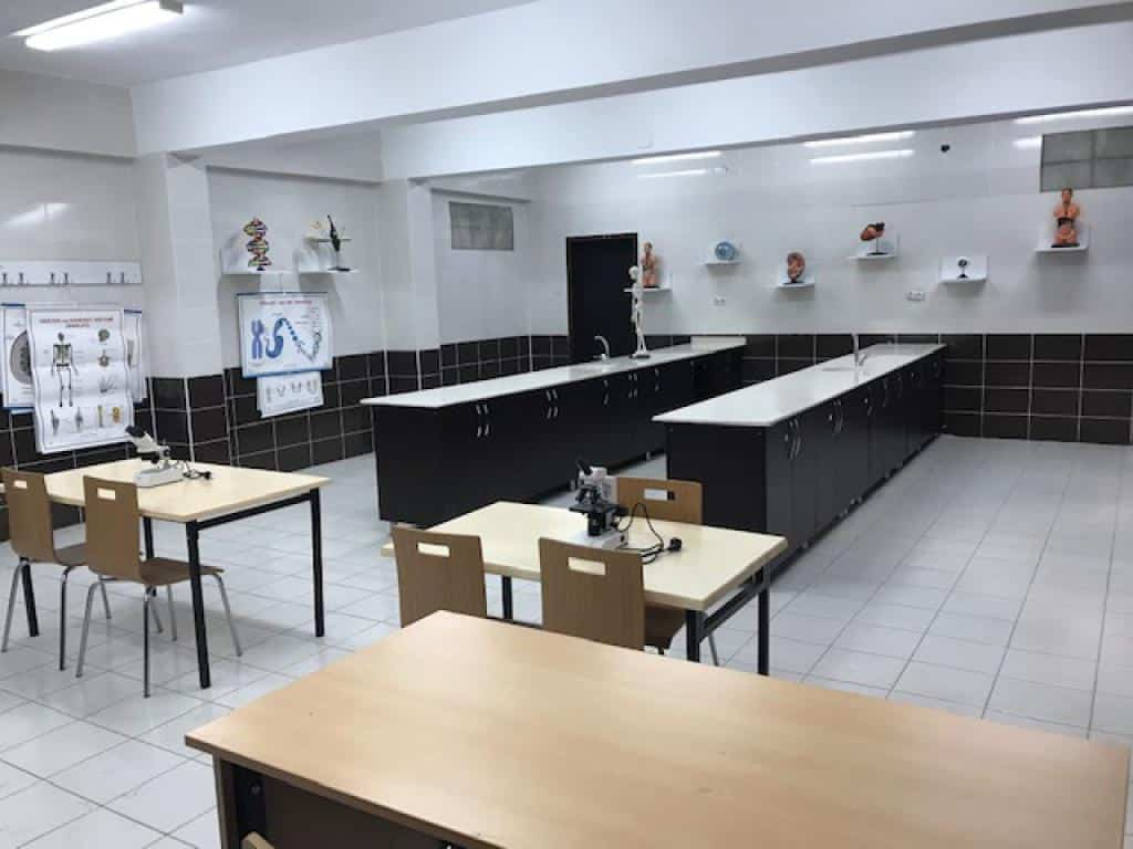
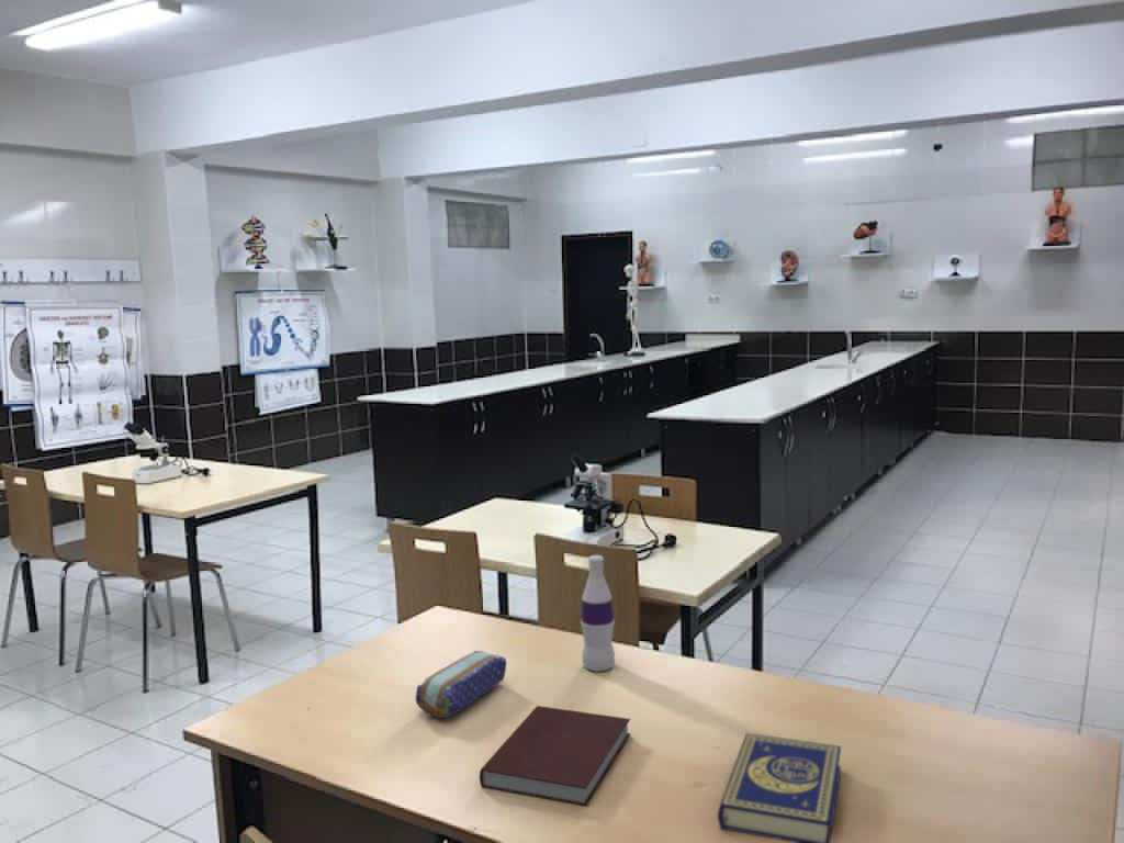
+ bottle (597, 611)
+ book (782, 787)
+ notebook (559, 751)
+ pencil case (461, 682)
